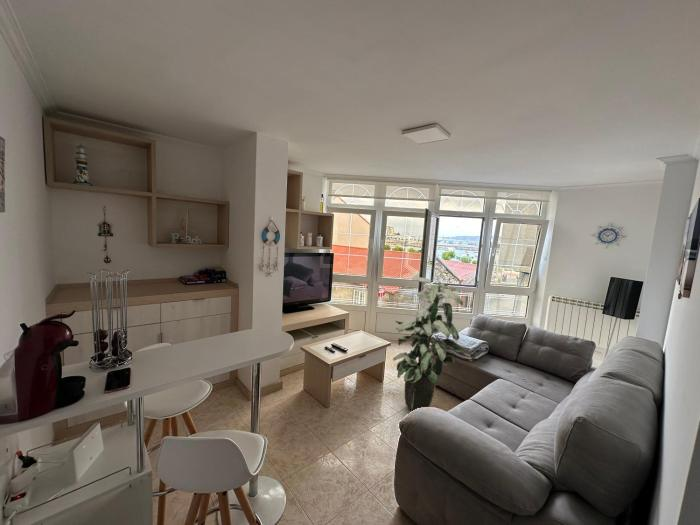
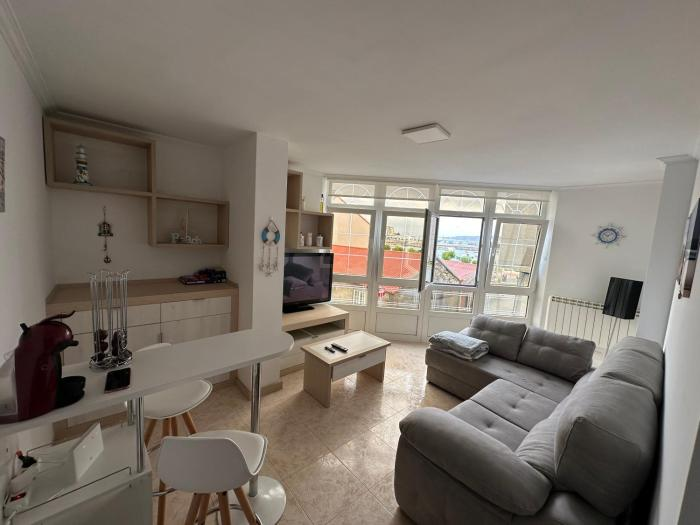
- indoor plant (424, 343)
